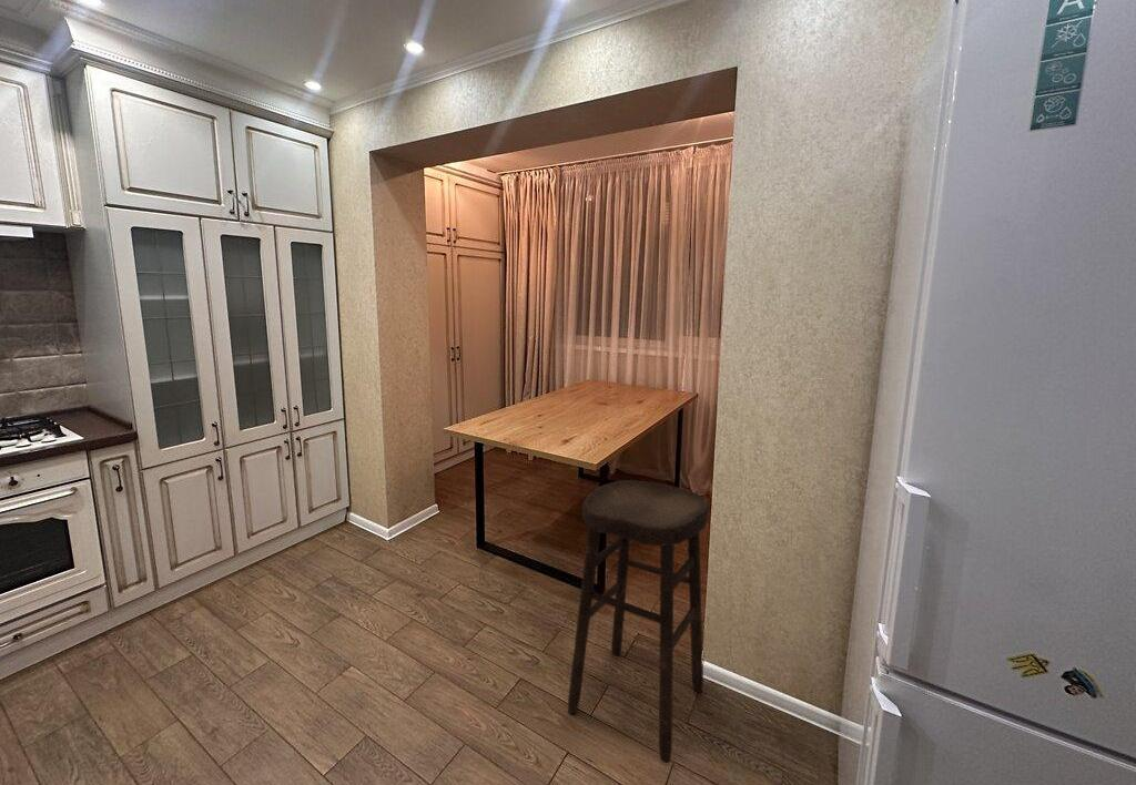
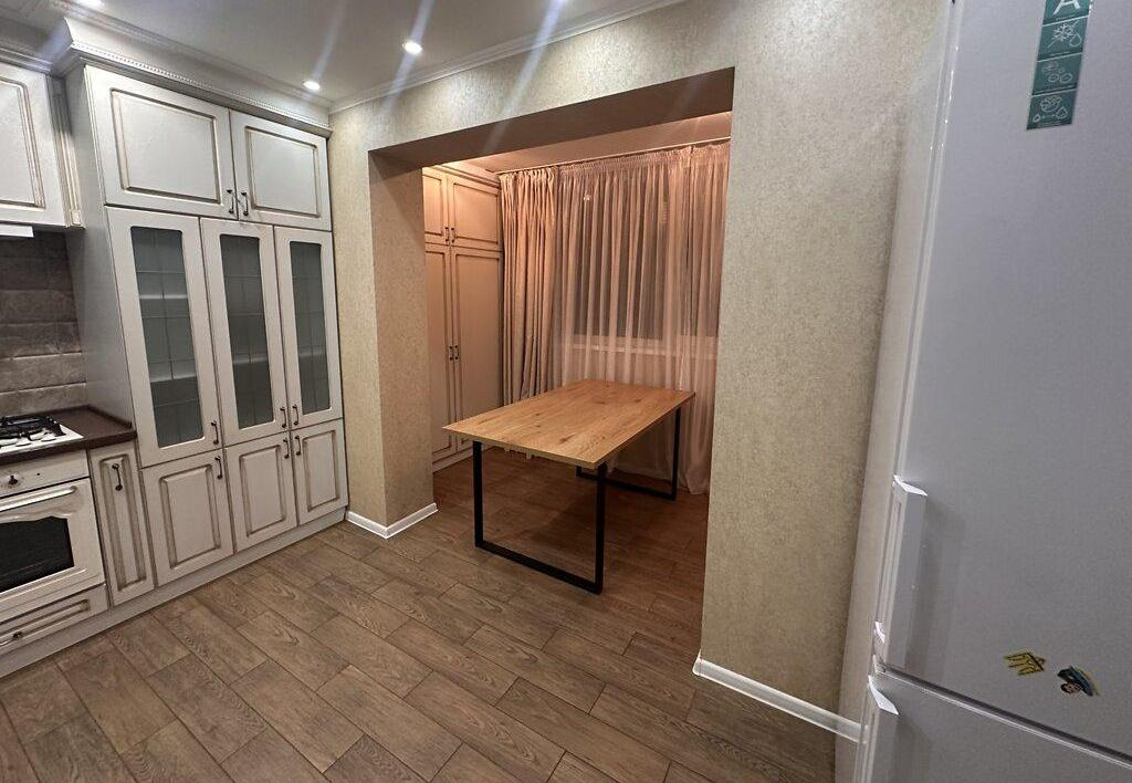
- stool (640, 608)
